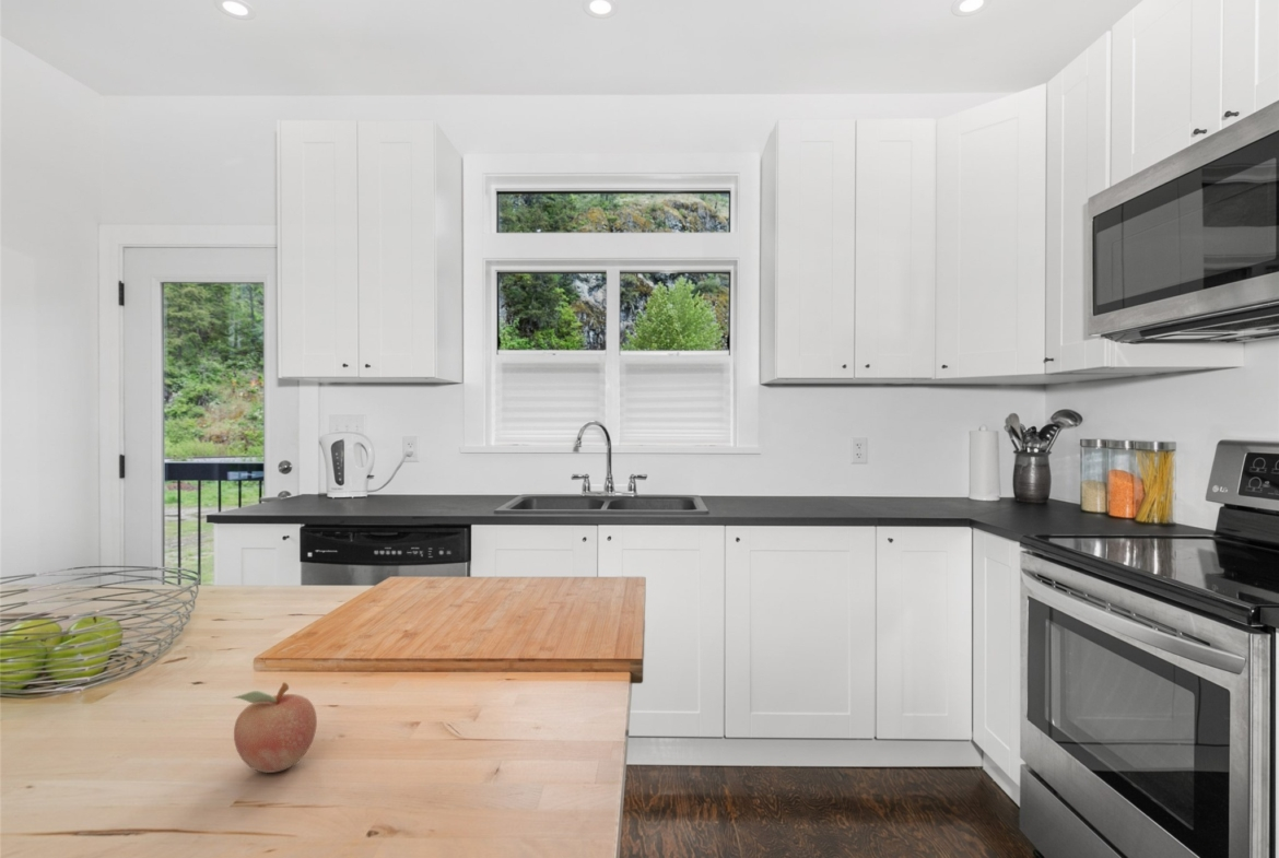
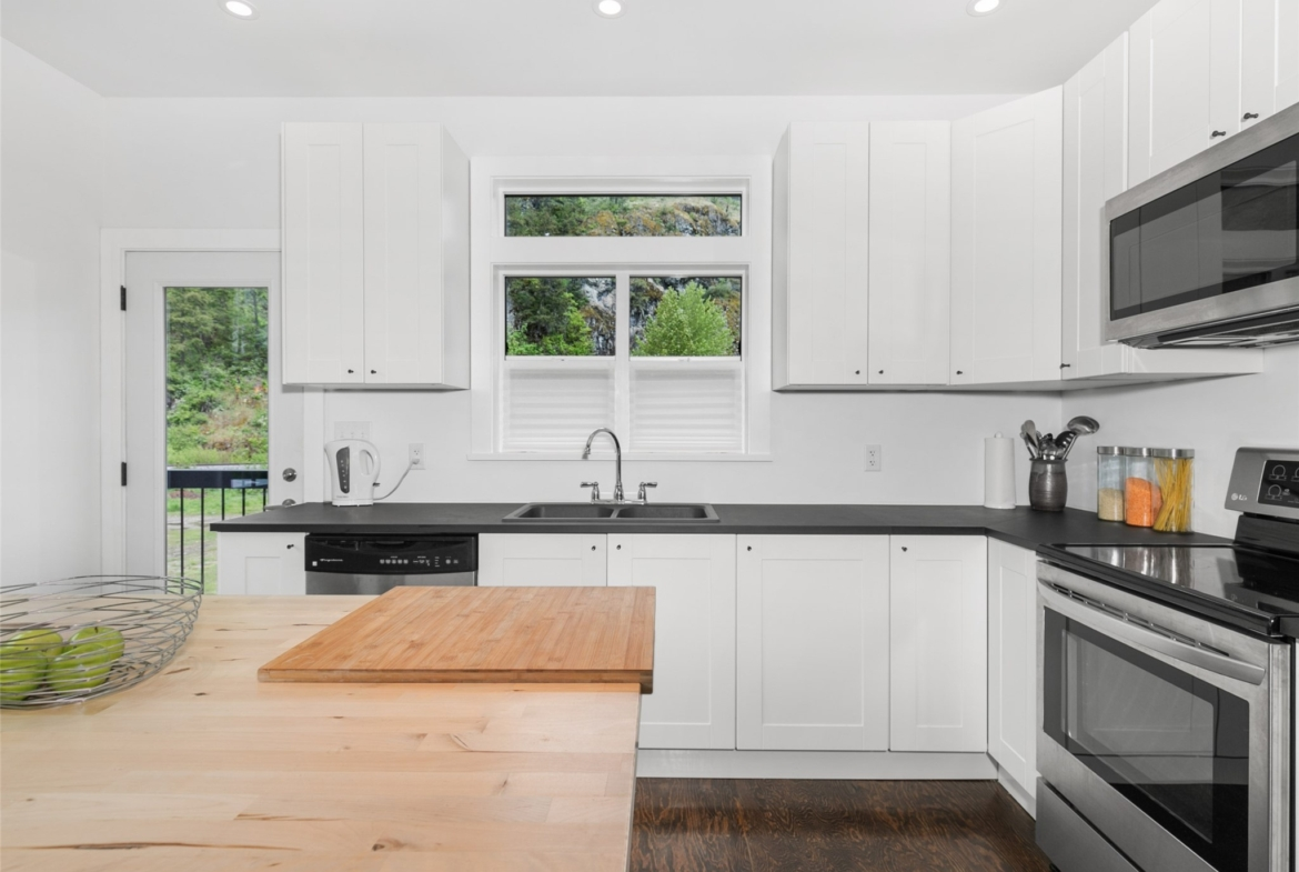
- fruit (274, 725)
